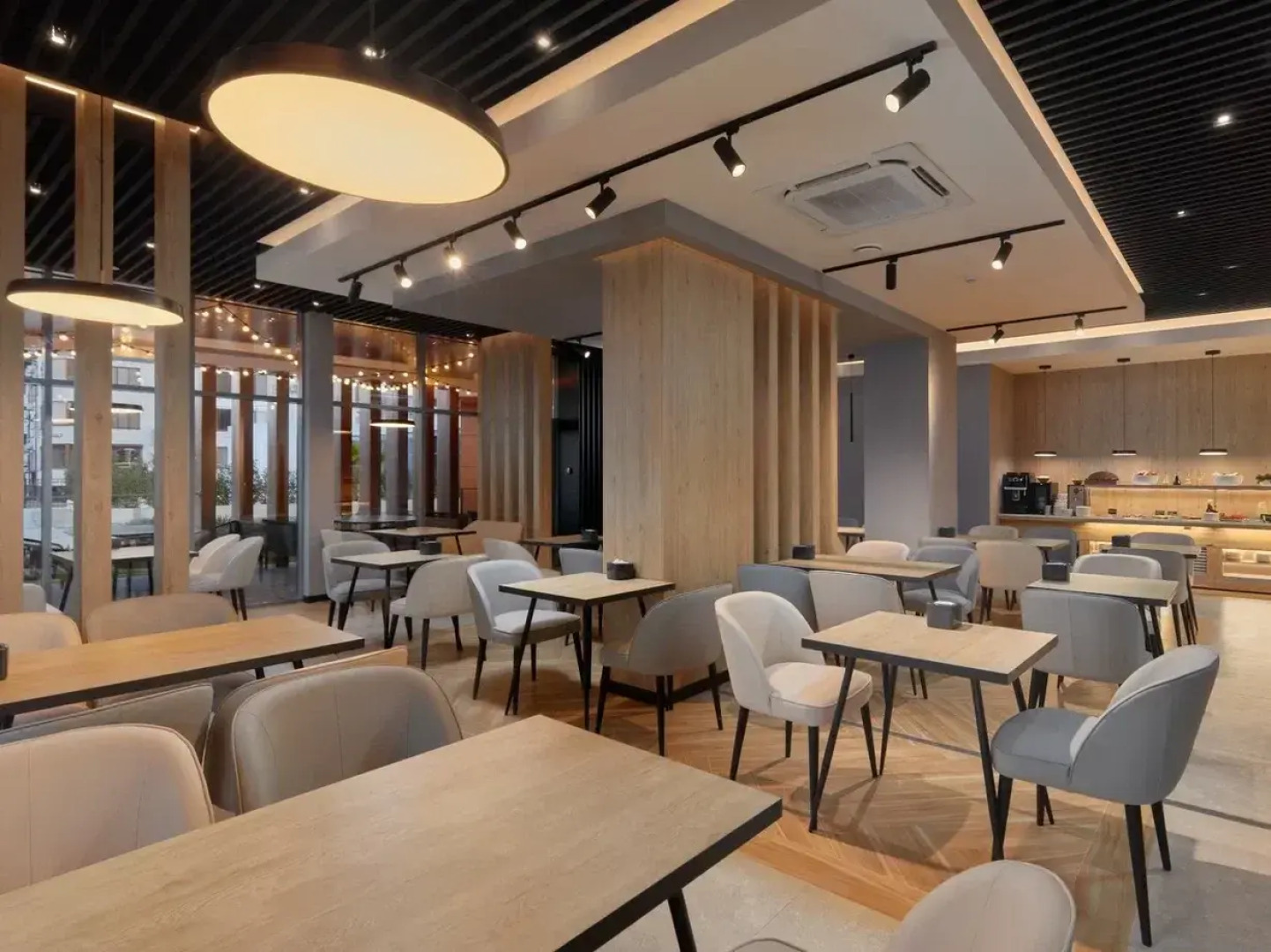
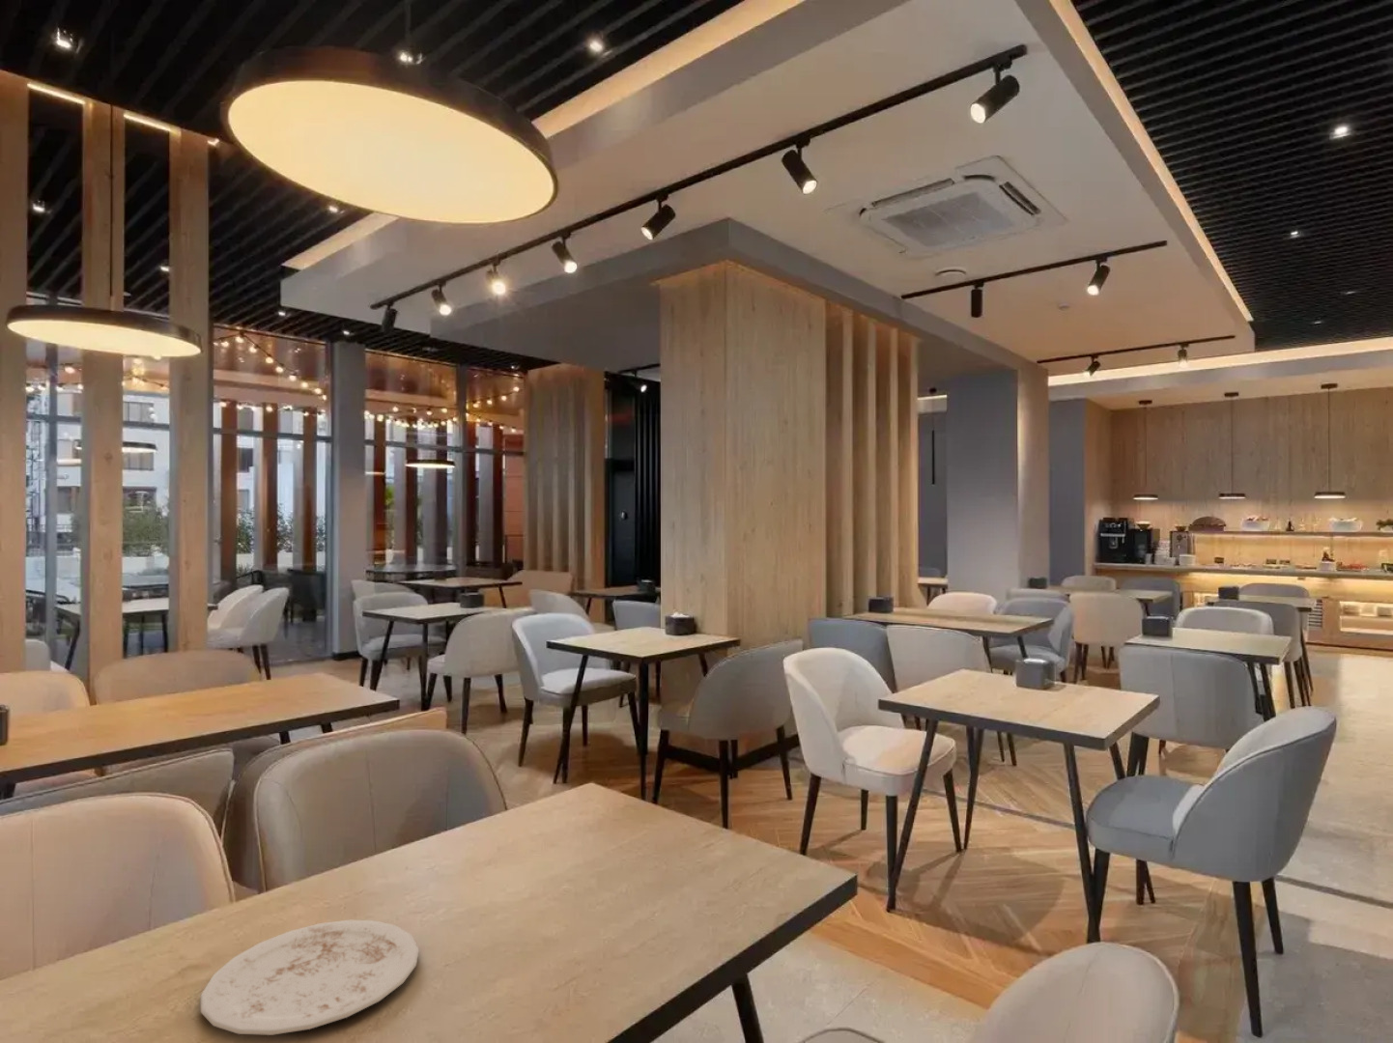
+ plate (315, 973)
